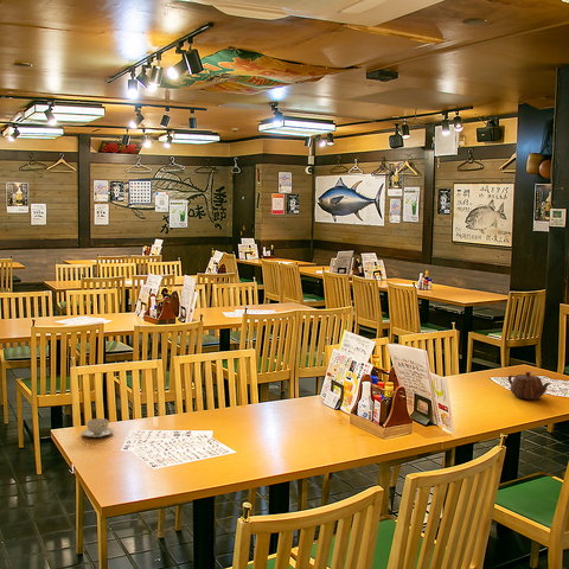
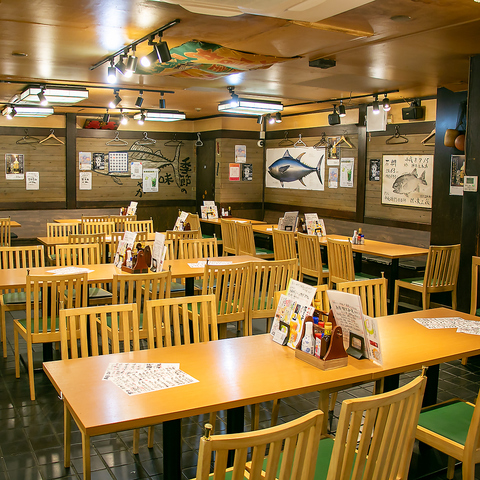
- chinaware (97, 428)
- teapot (529, 384)
